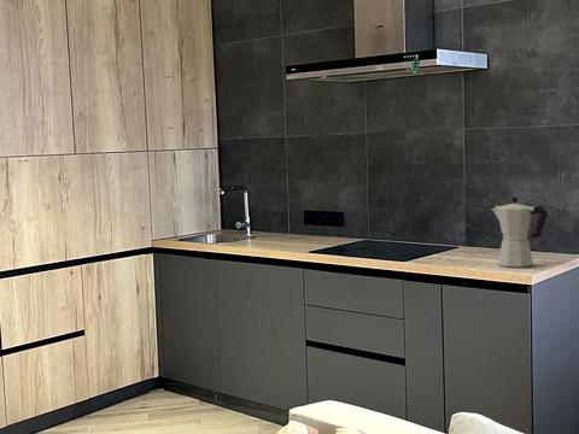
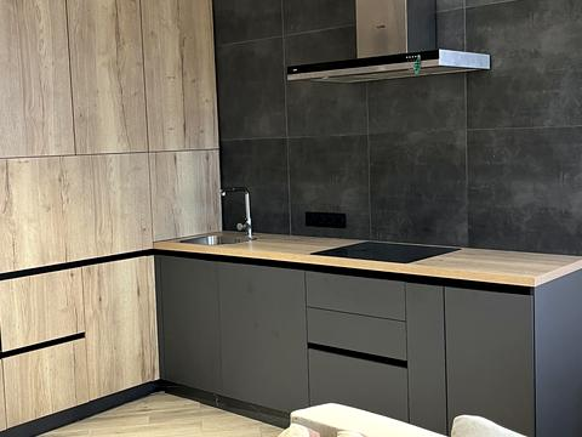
- moka pot (519, 230)
